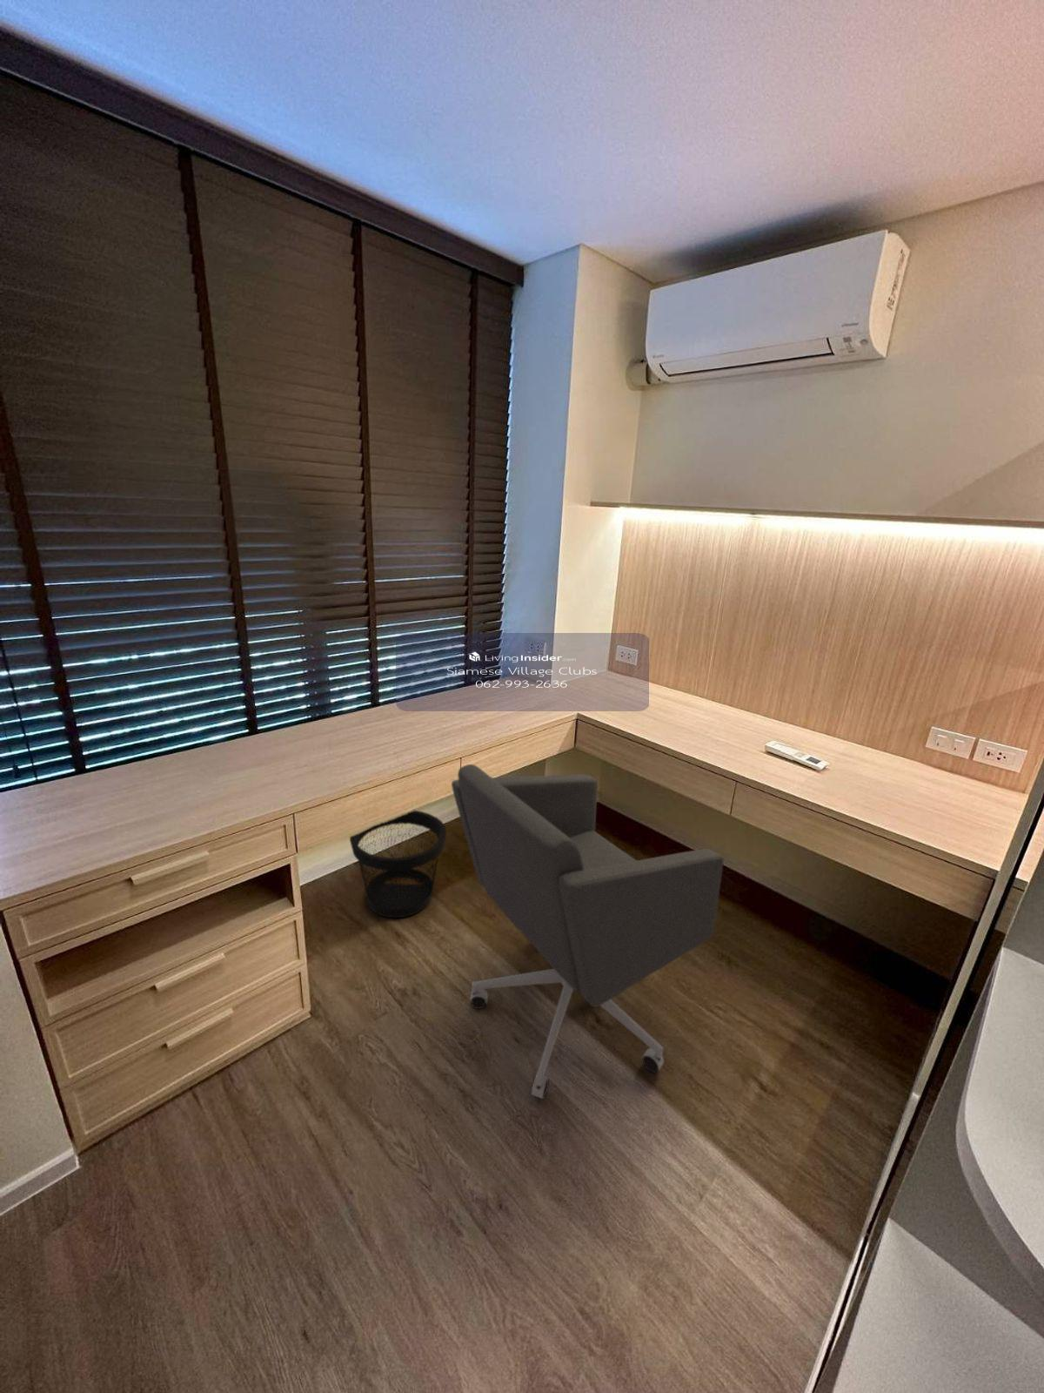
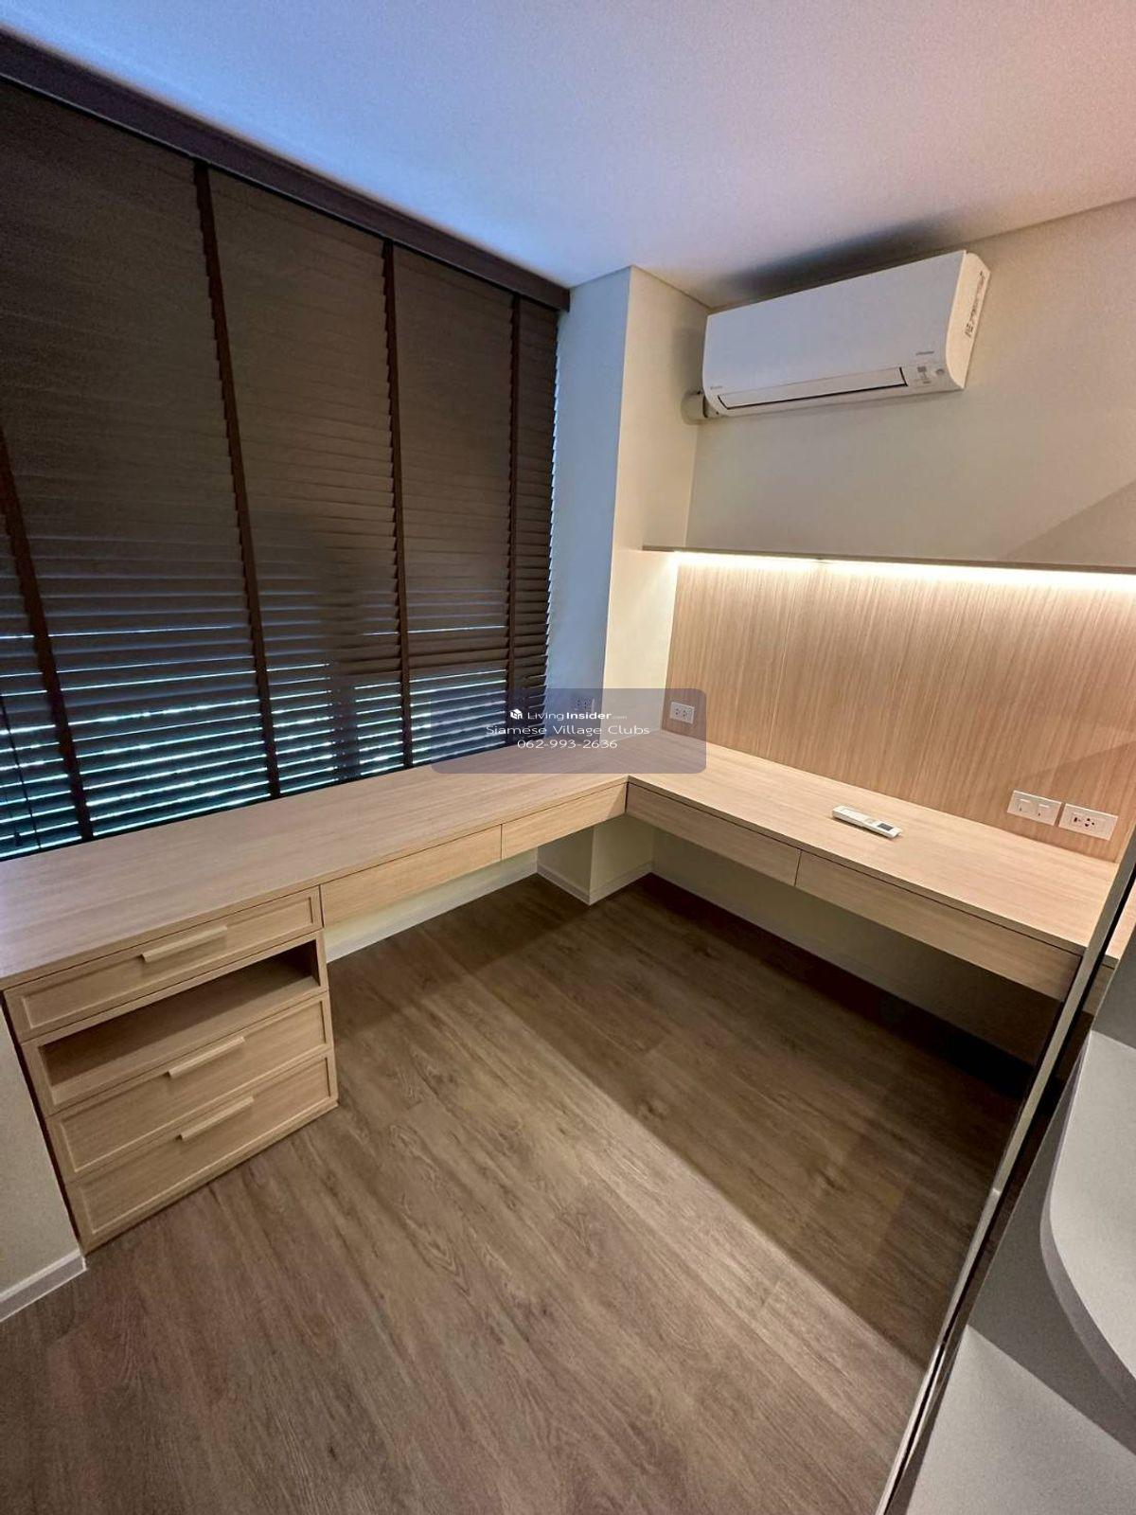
- wastebasket (399, 865)
- office chair (576, 903)
